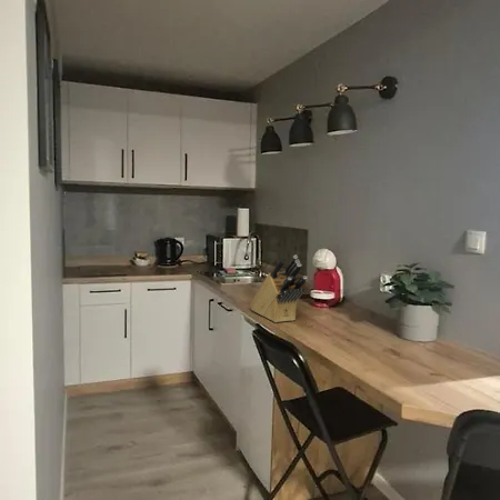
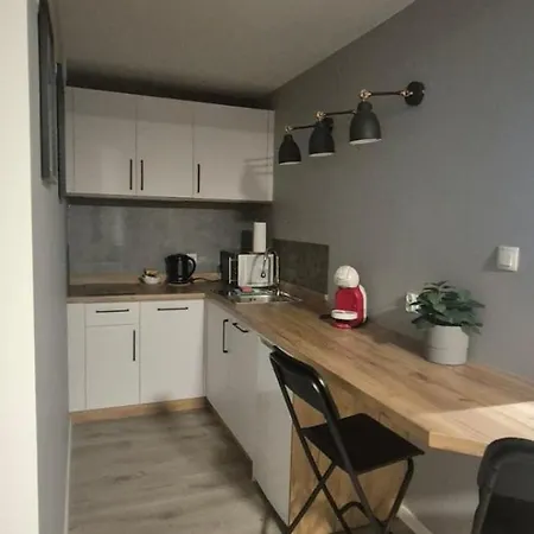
- knife block (277, 284)
